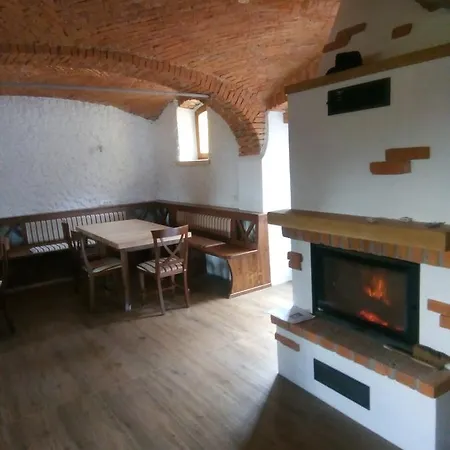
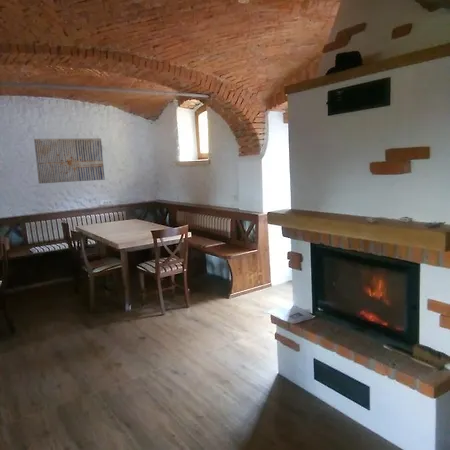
+ wall art (70, 160)
